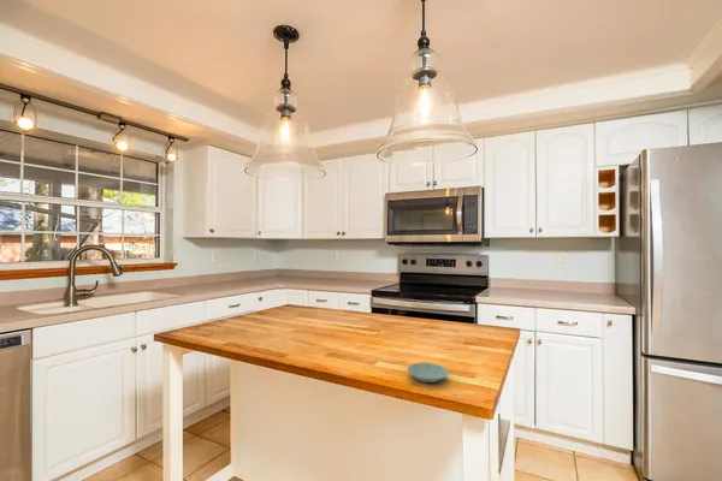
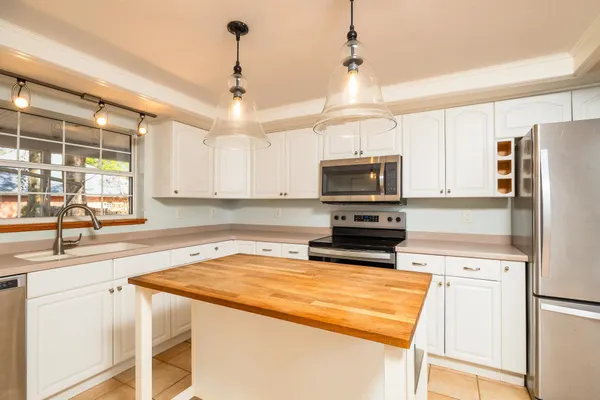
- saucer (427, 373)
